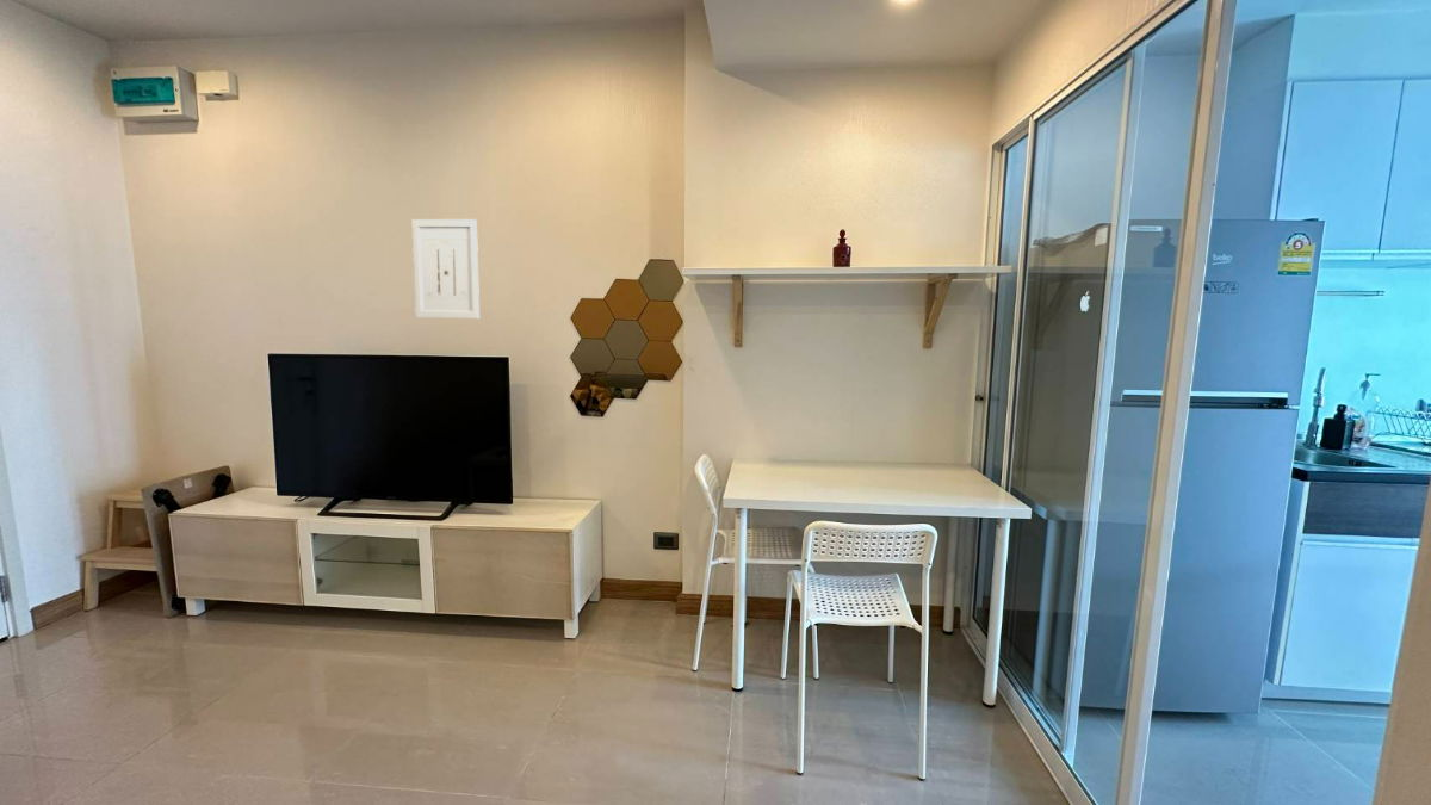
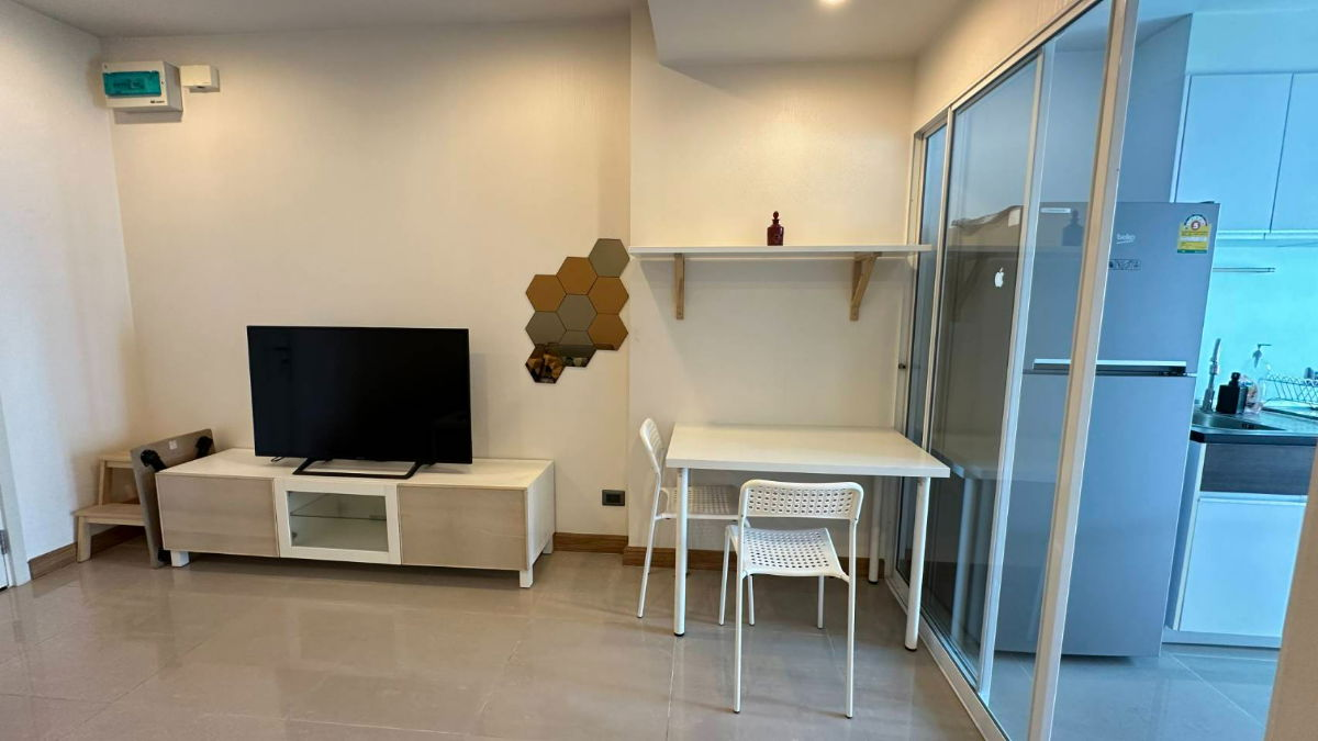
- wall art (445, 268)
